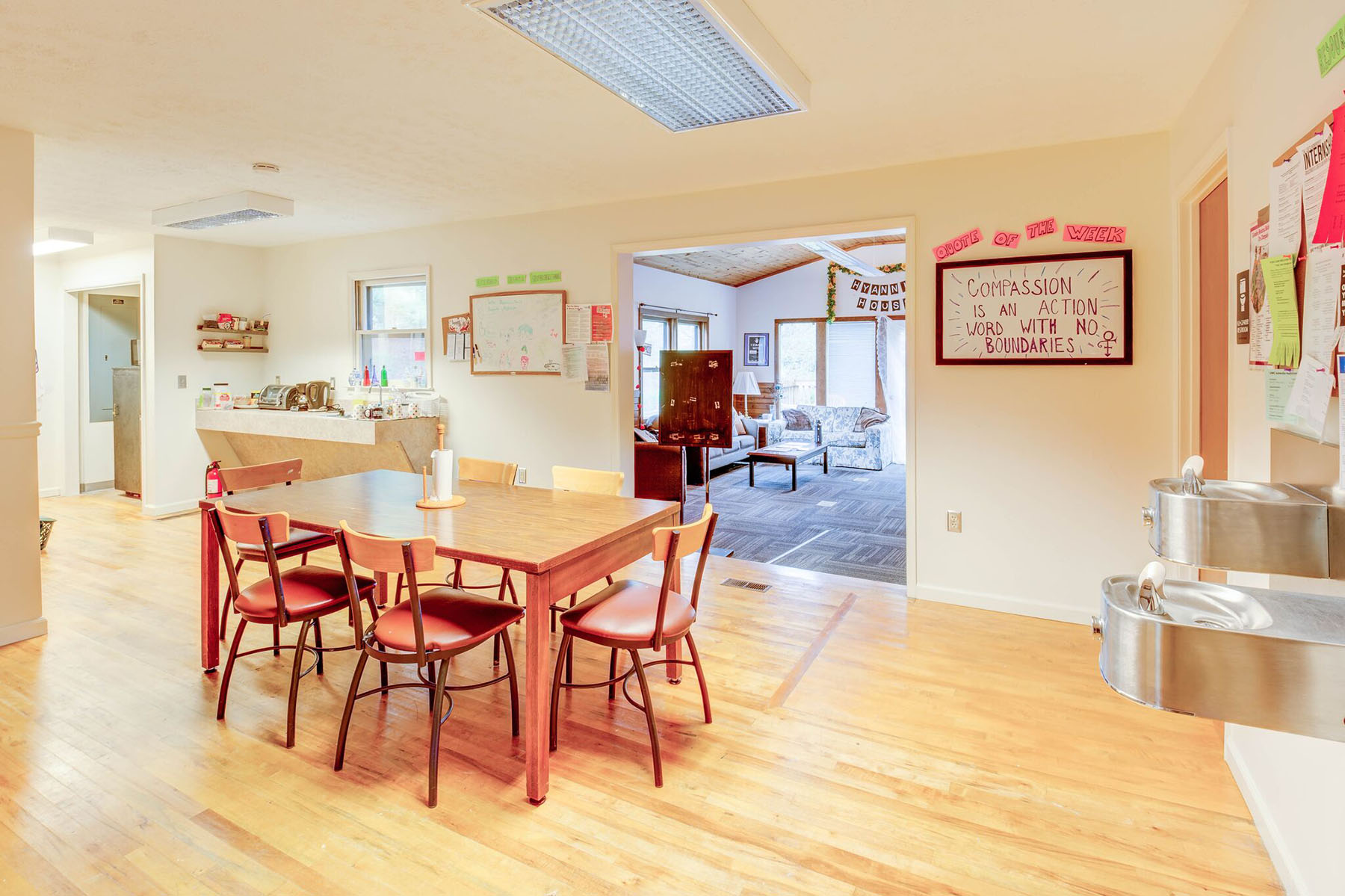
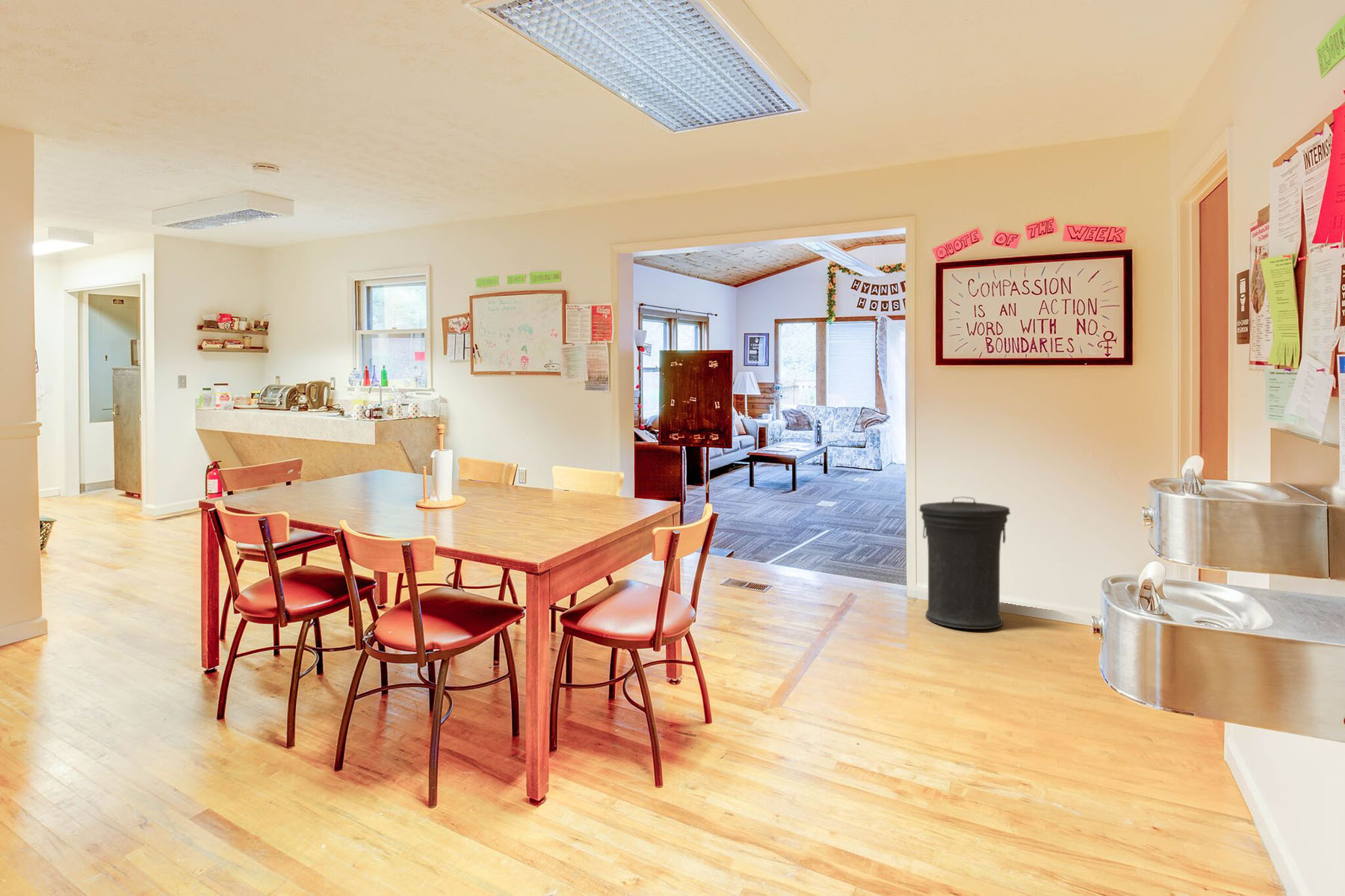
+ trash can (963, 558)
